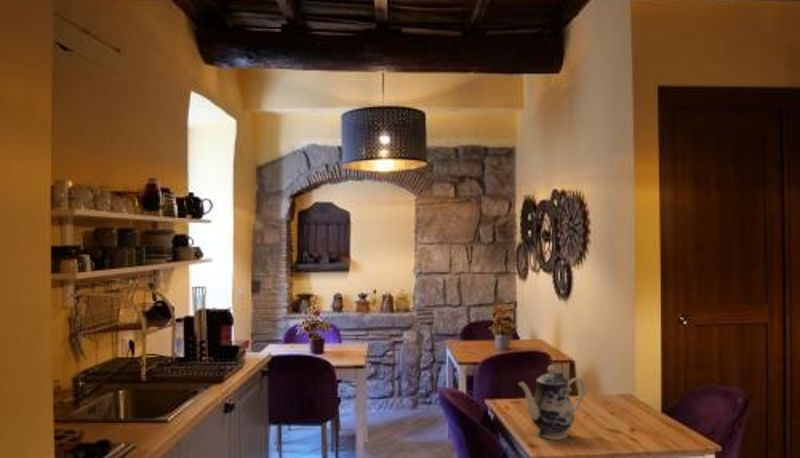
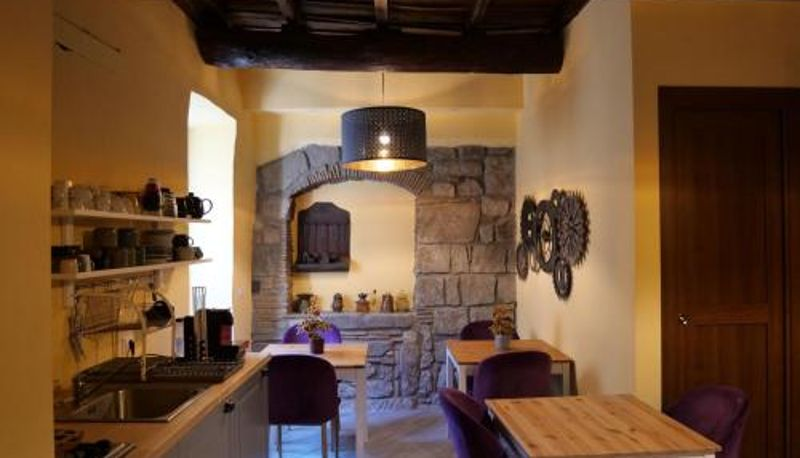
- teapot (552, 400)
